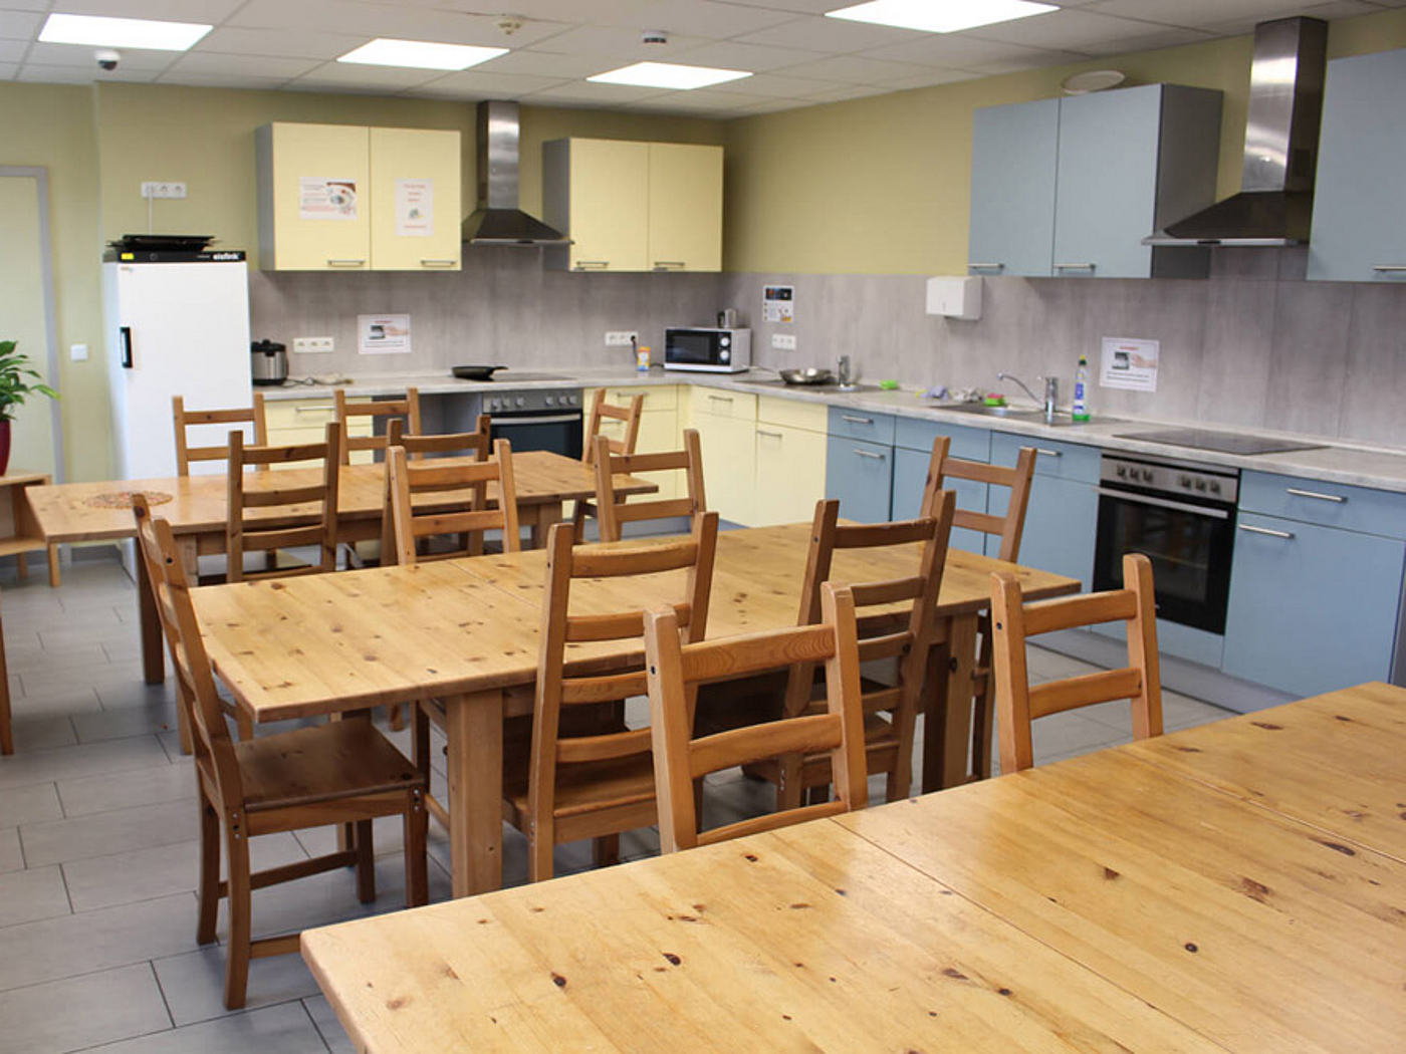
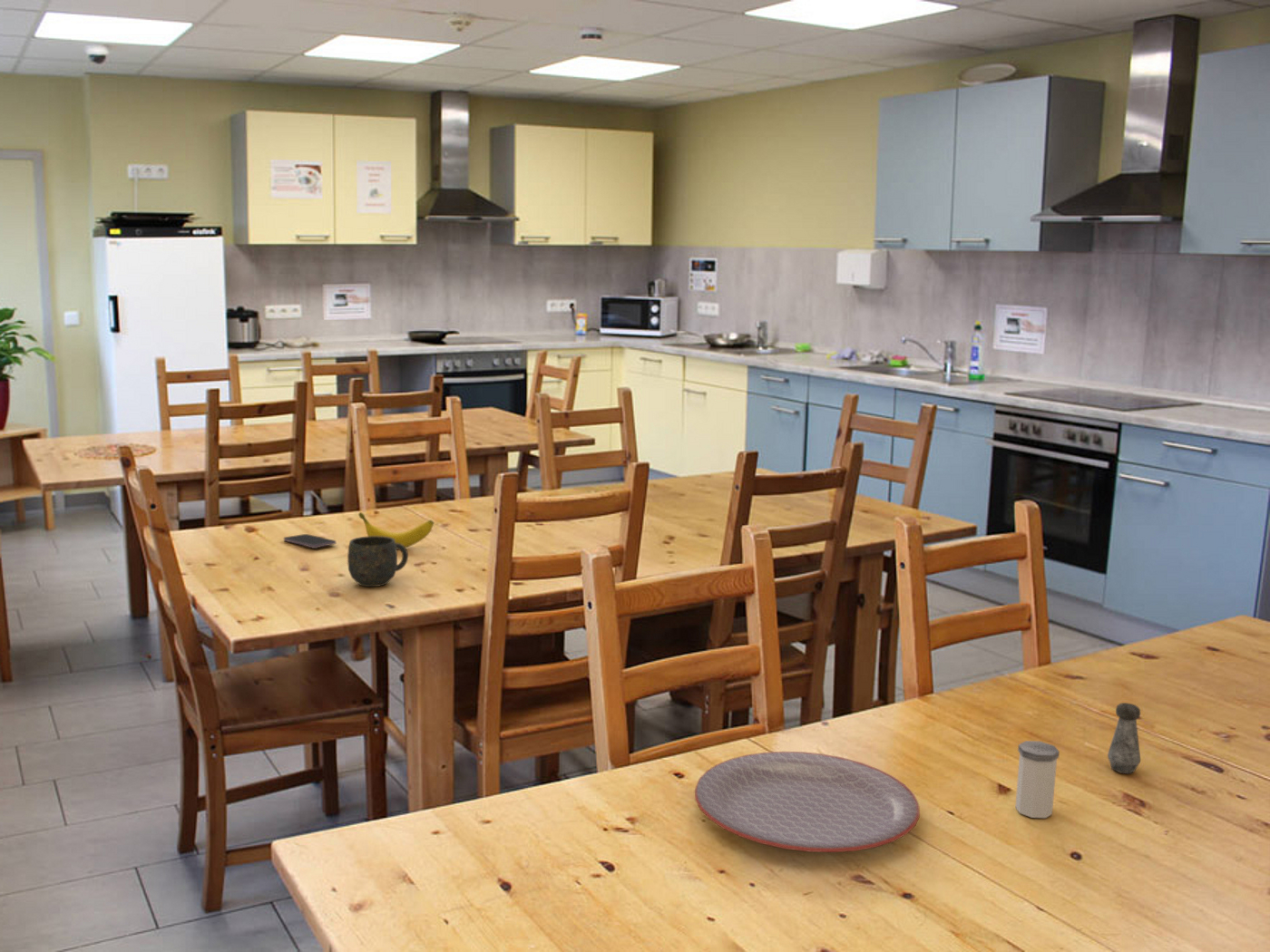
+ smartphone (309, 540)
+ plate (805, 803)
+ salt shaker (1036, 779)
+ mug (379, 560)
+ salt shaker (1126, 737)
+ banana (395, 532)
